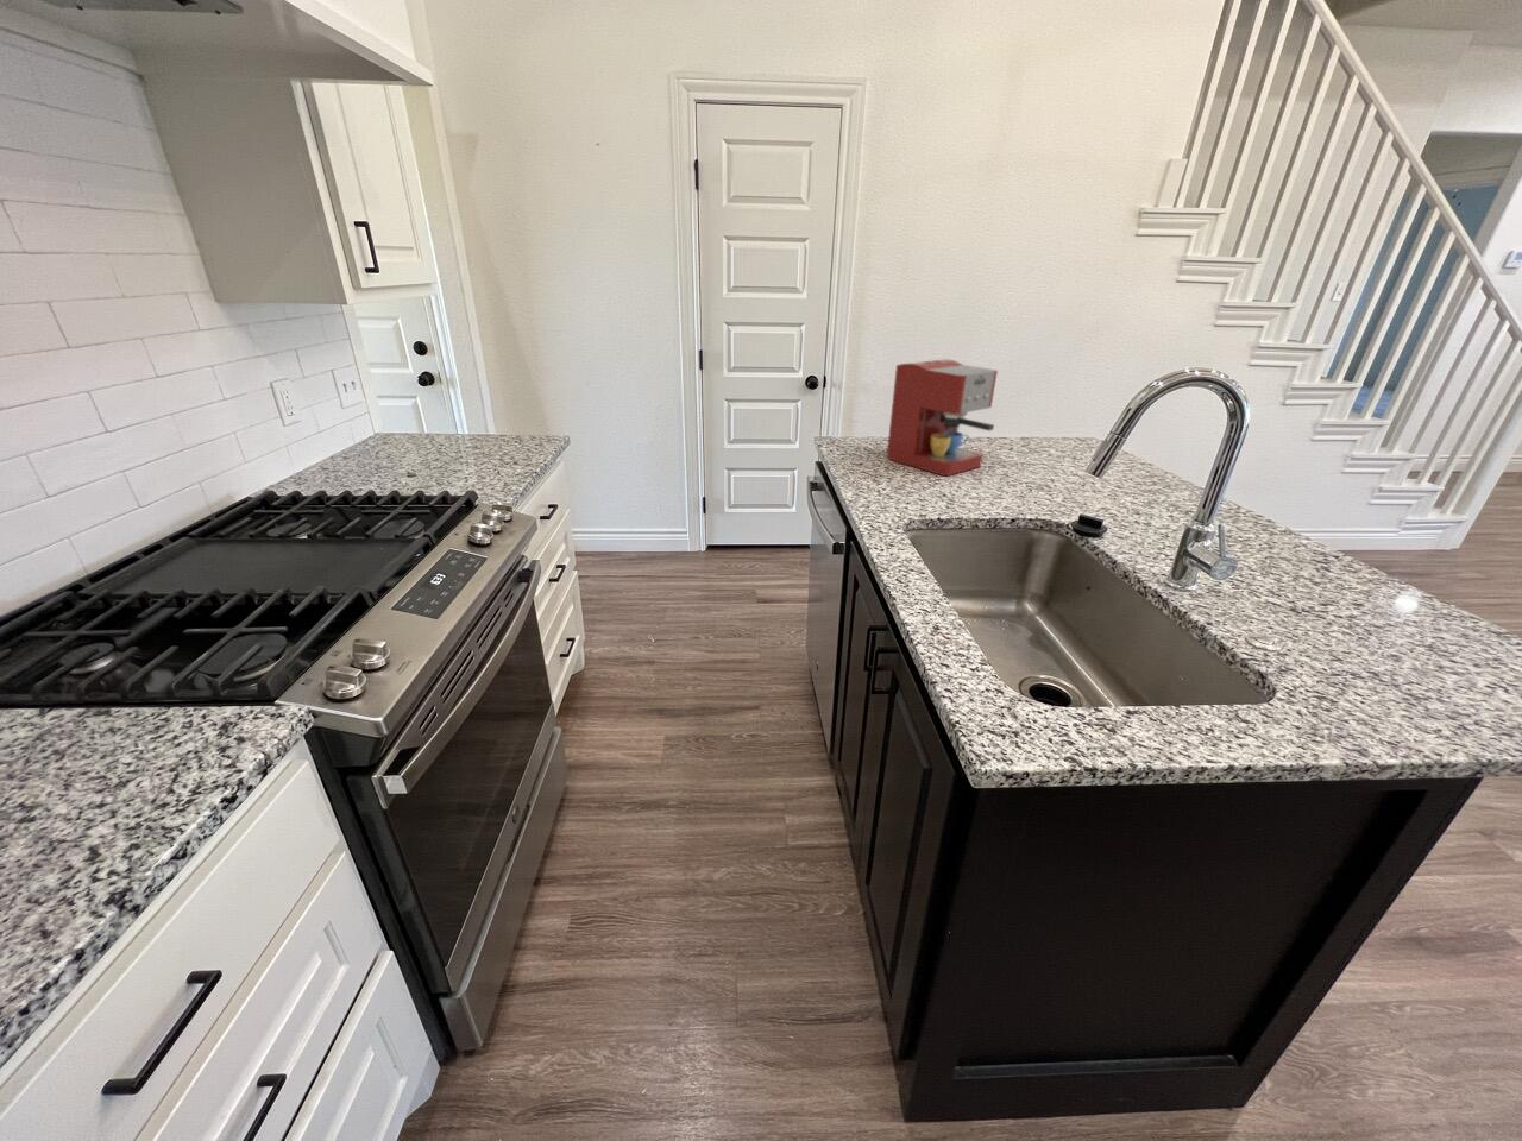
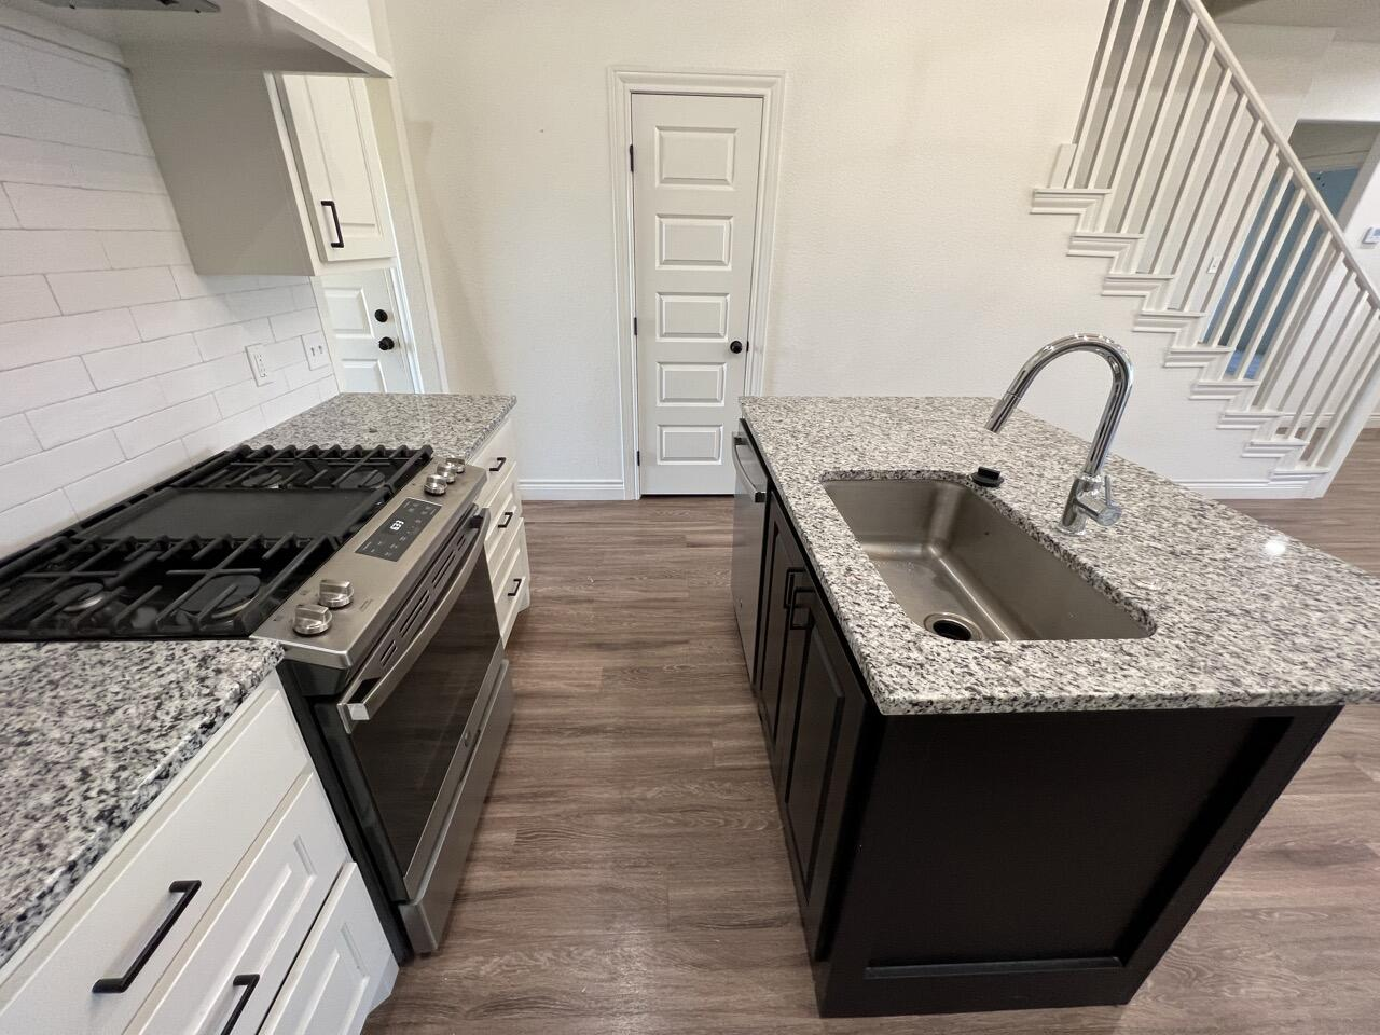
- coffee maker (940, 413)
